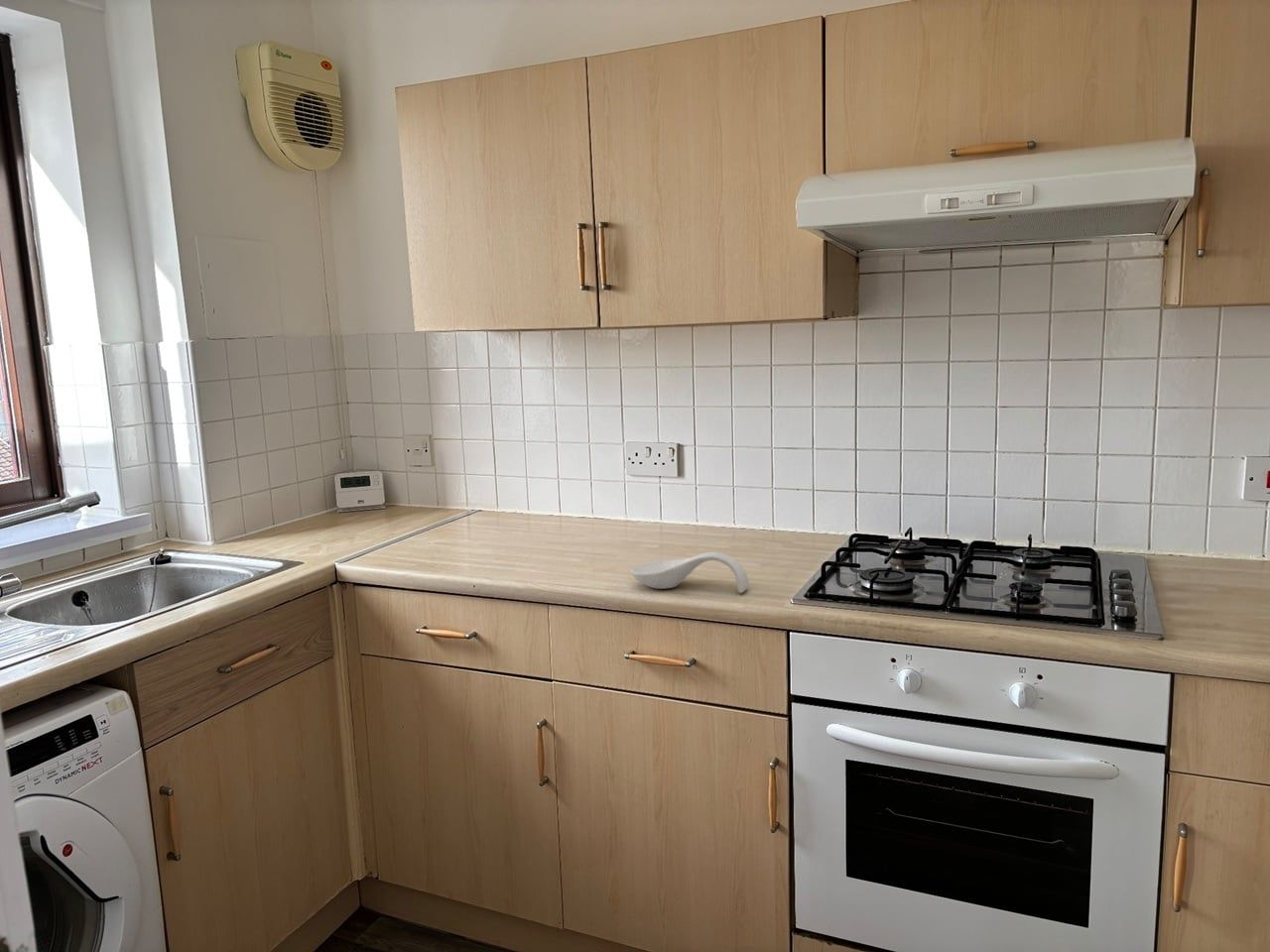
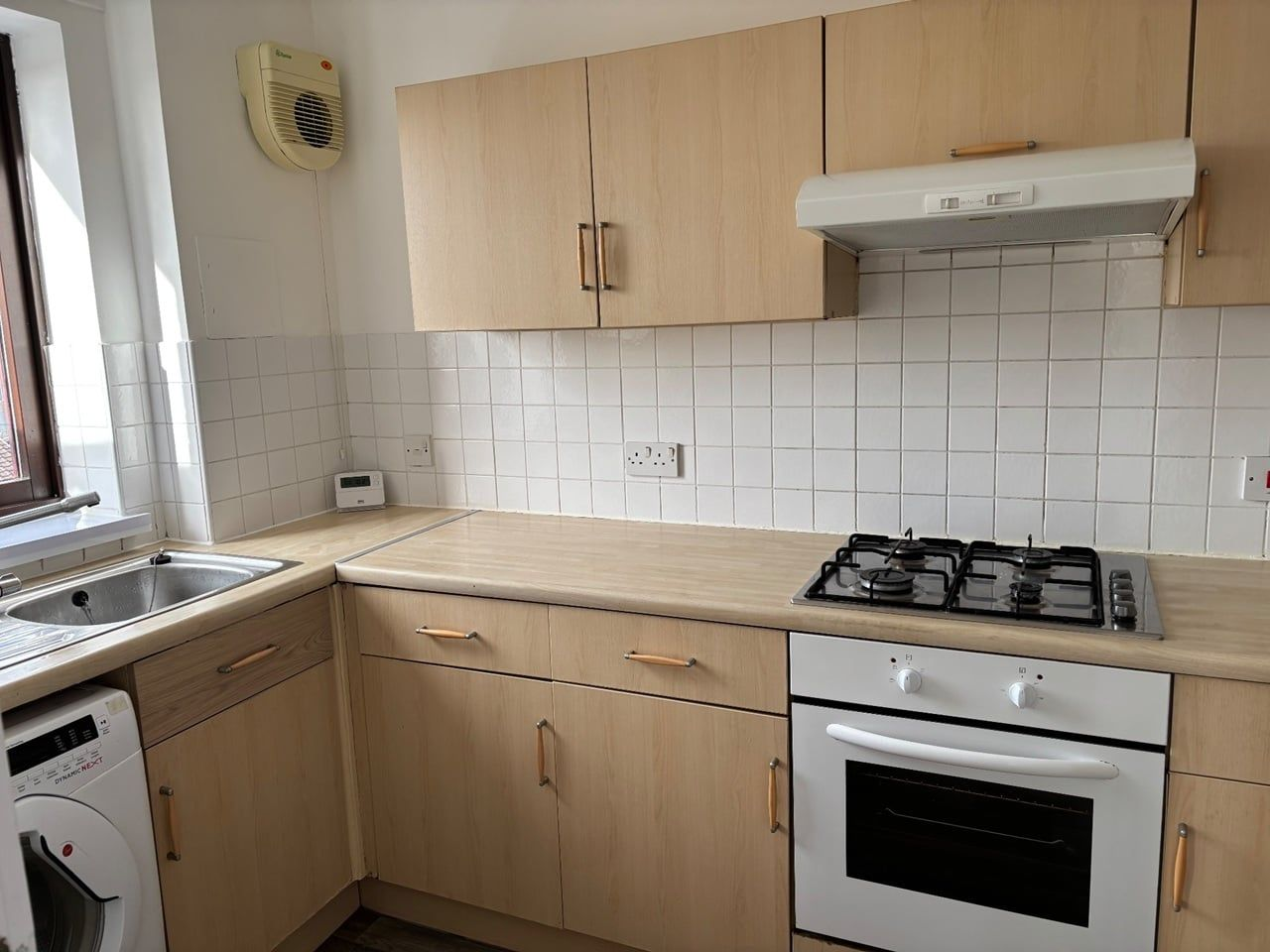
- spoon rest (689, 569)
